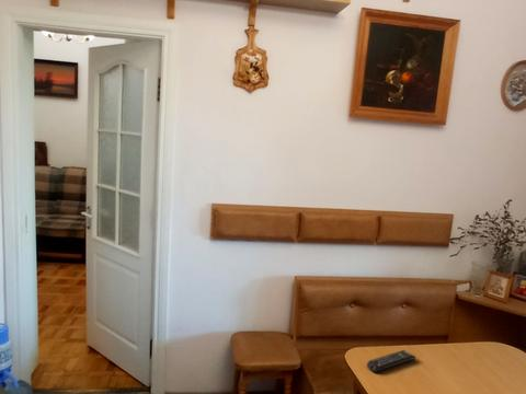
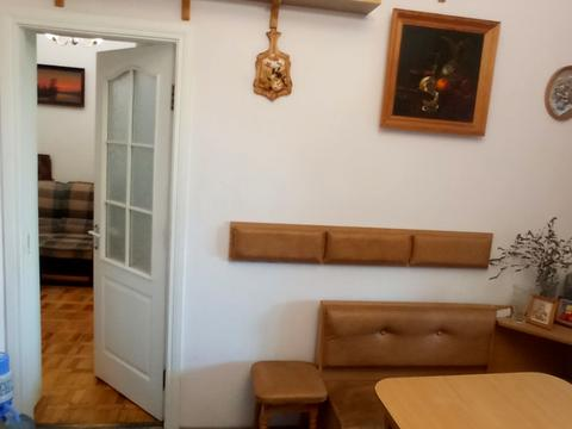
- remote control (391, 360)
